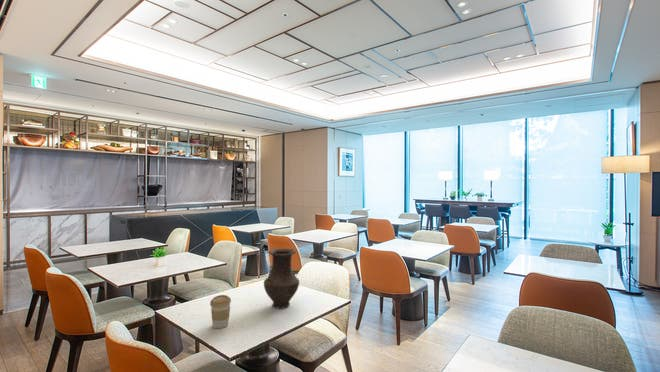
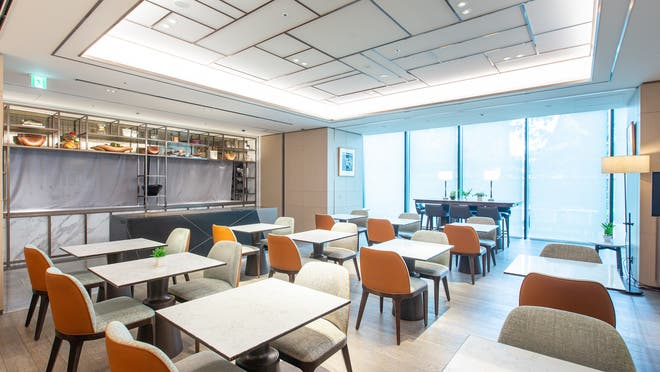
- coffee cup (220, 311)
- vase (281, 277)
